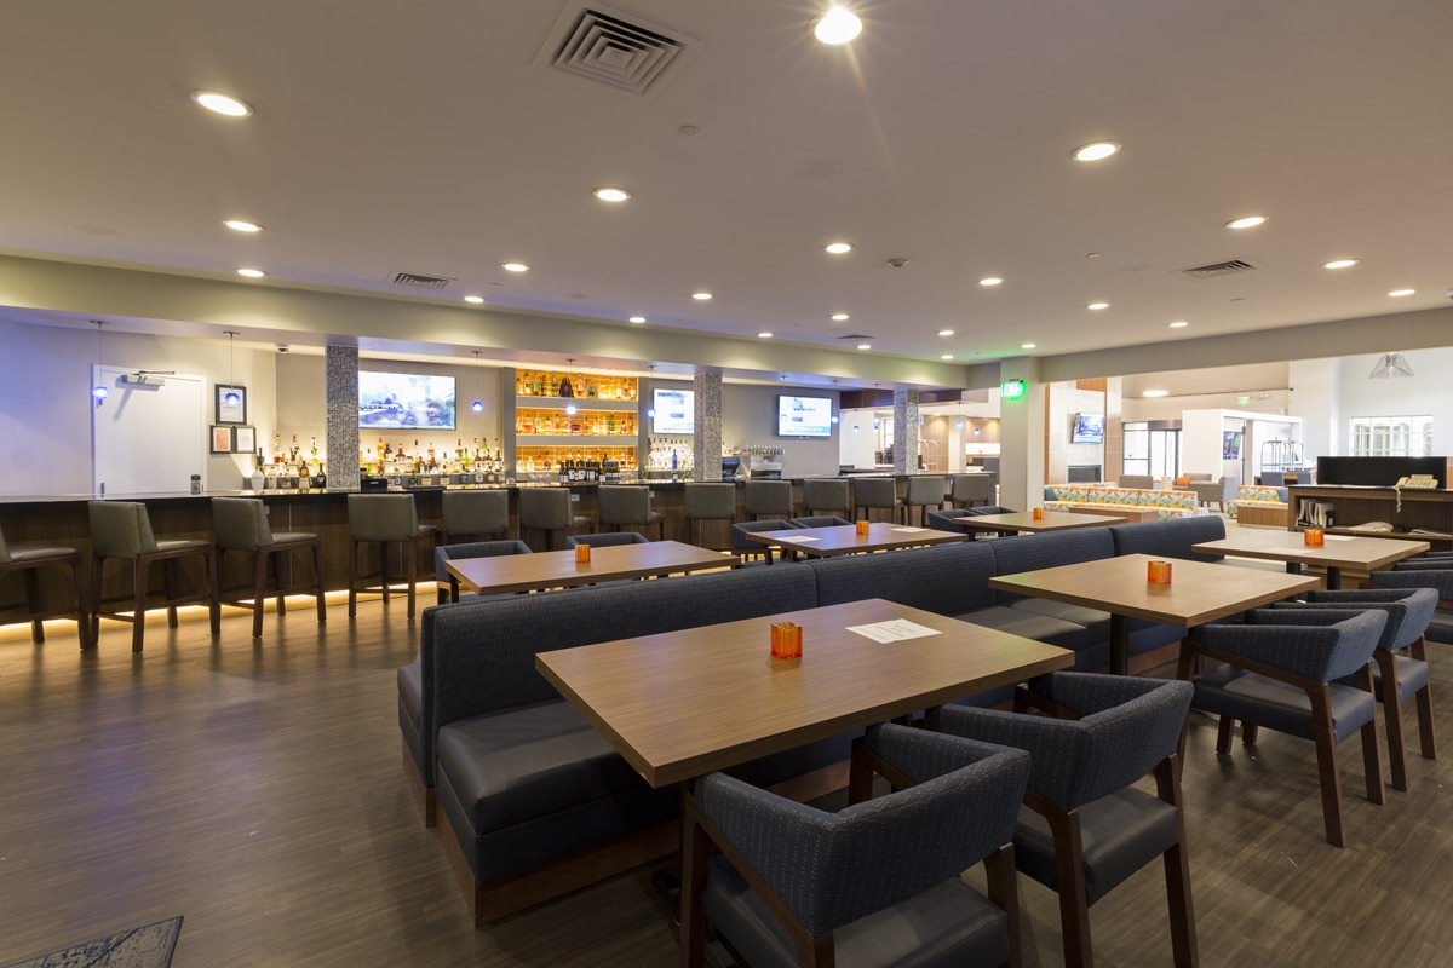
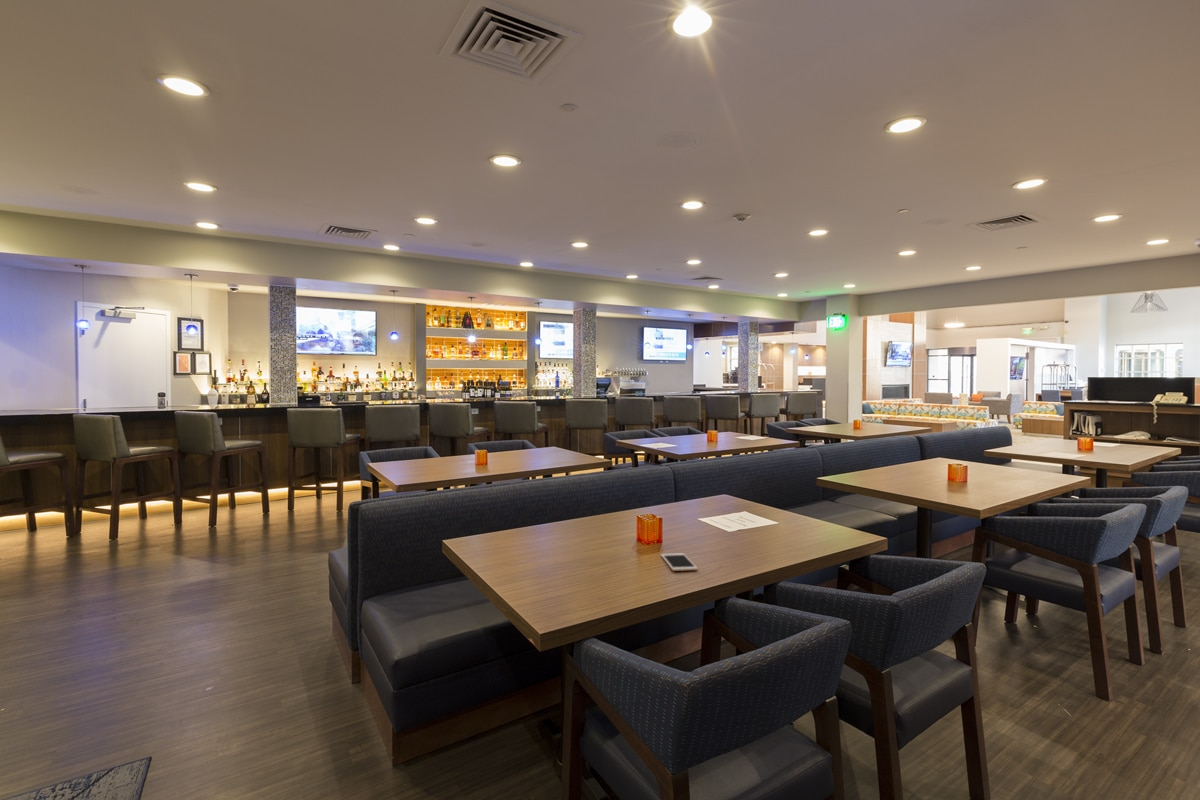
+ cell phone (678, 561)
